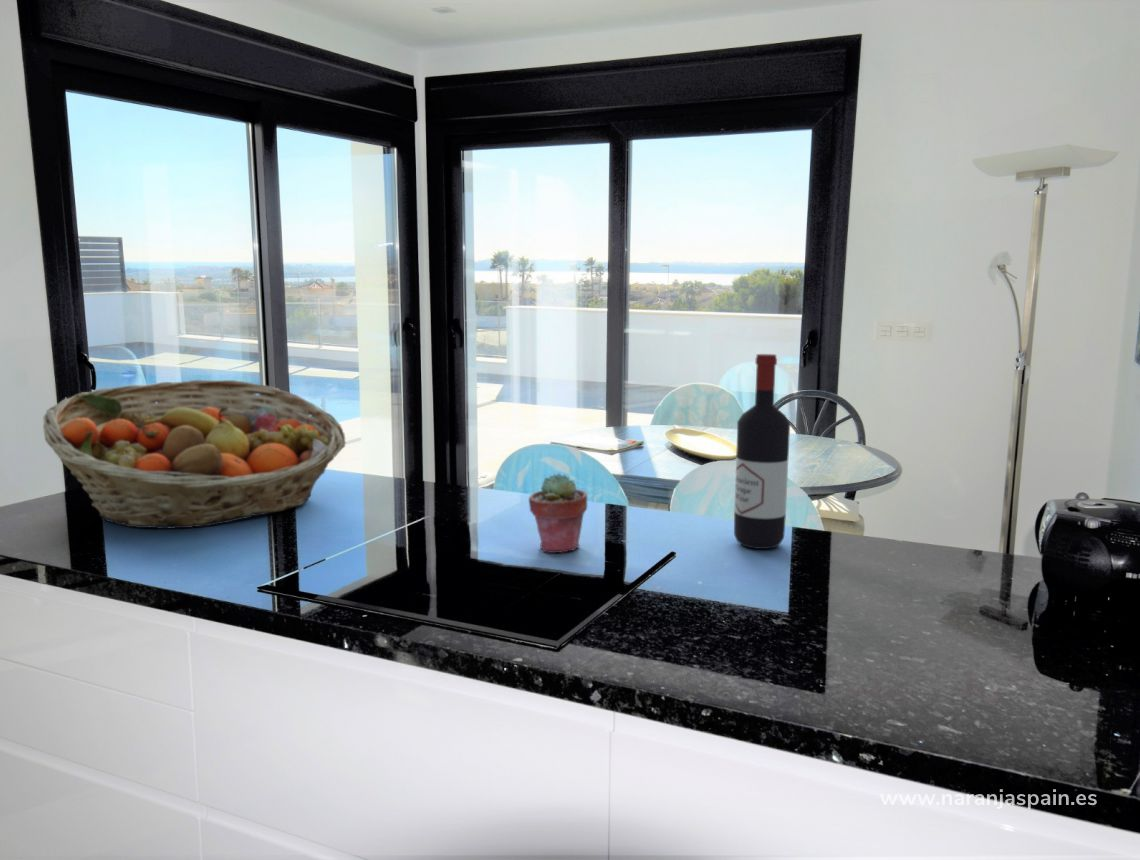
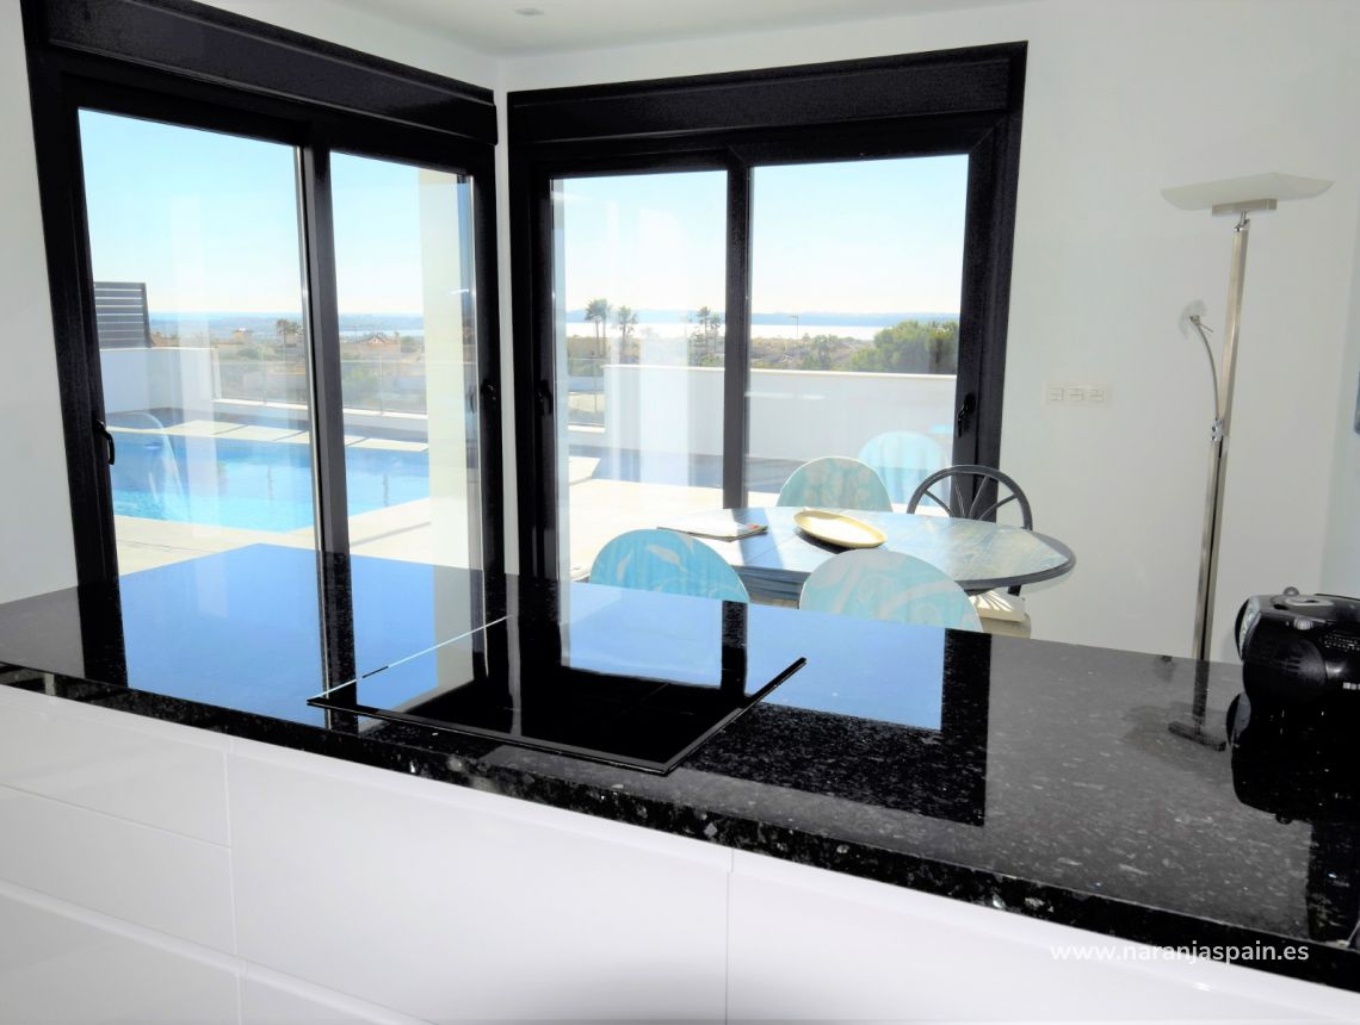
- potted succulent (558, 510)
- fruit basket (204, 447)
- wine bottle (762, 450)
